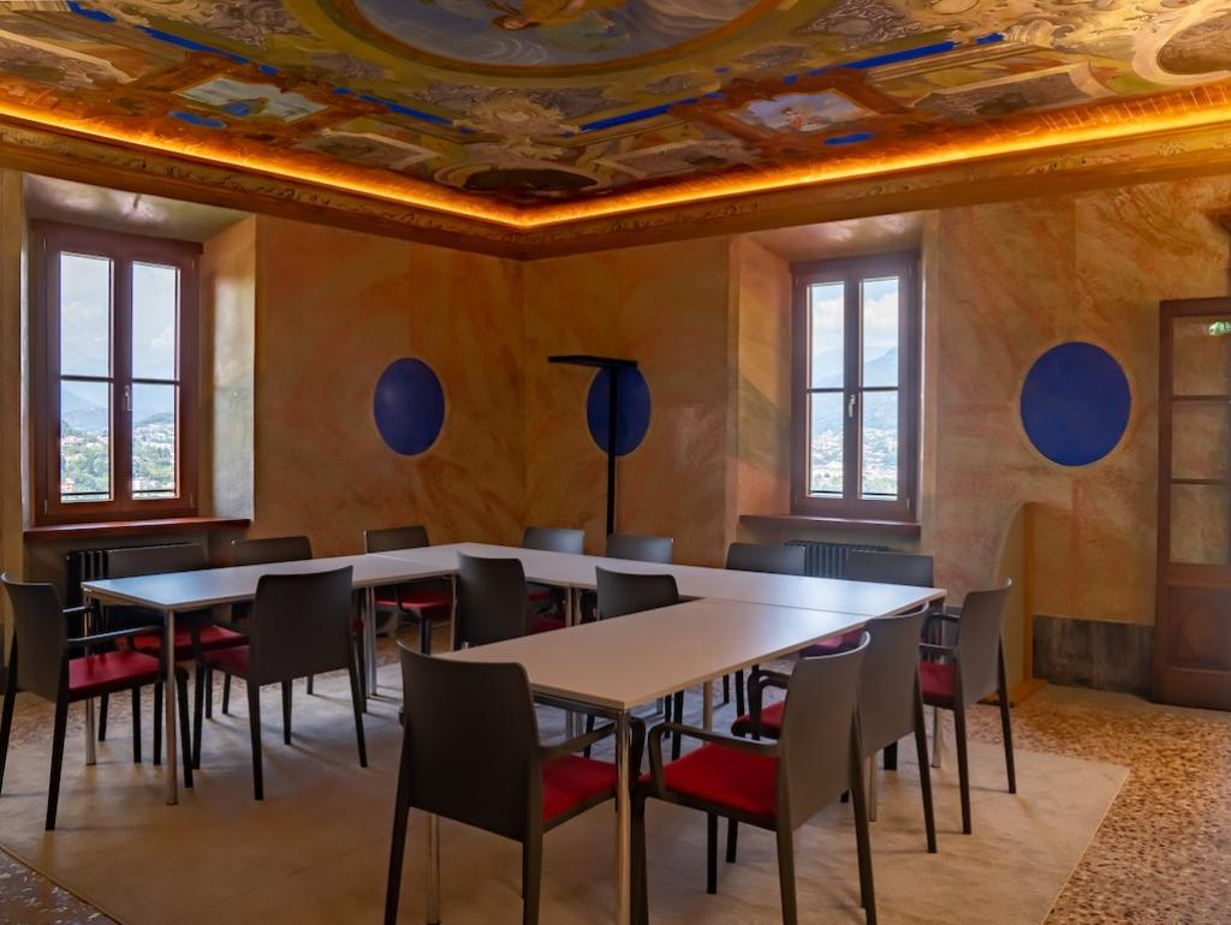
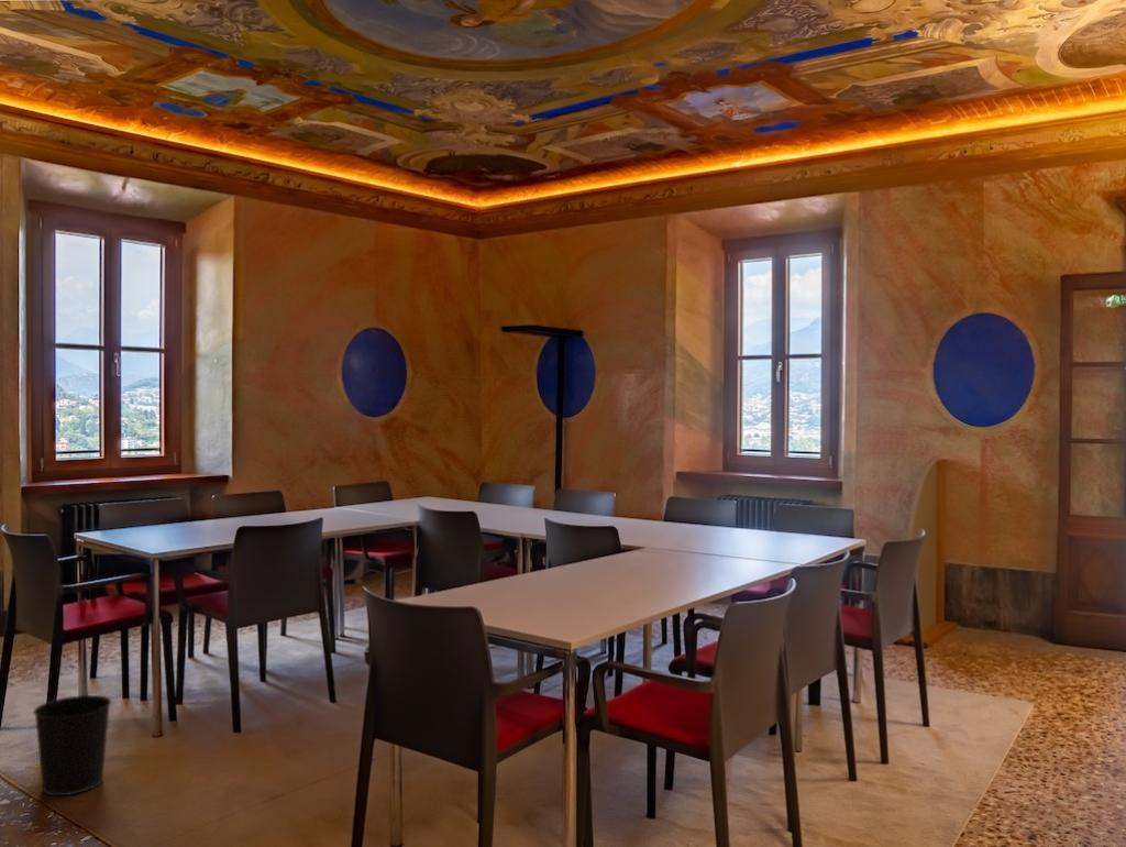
+ wastebasket (73, 745)
